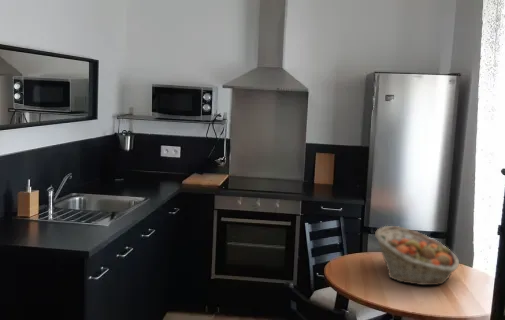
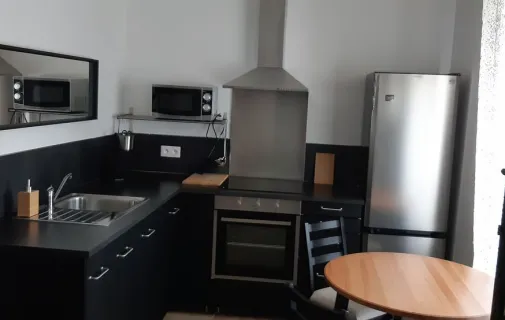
- fruit basket (416, 254)
